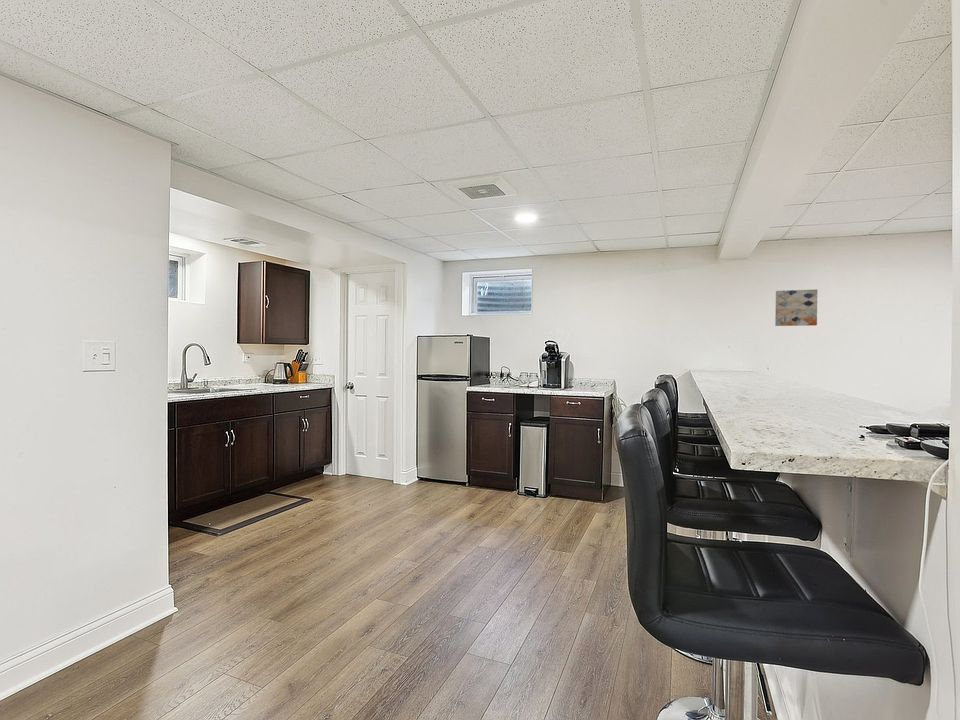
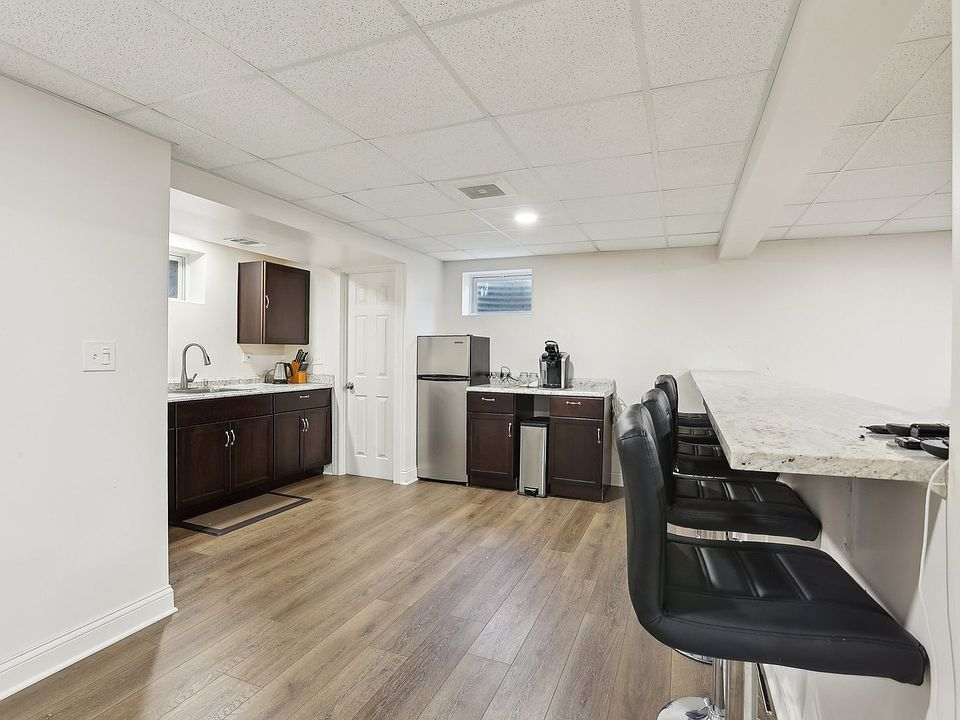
- wall art (796, 308)
